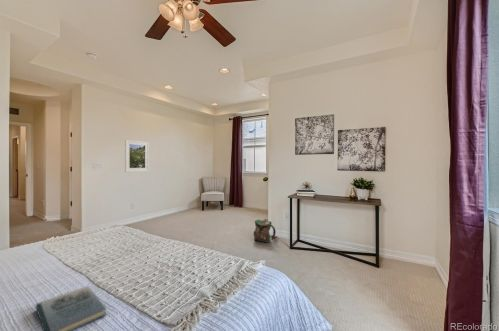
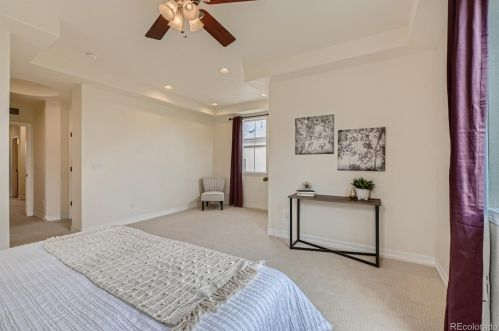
- book (70, 309)
- backpack (266, 229)
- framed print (137, 156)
